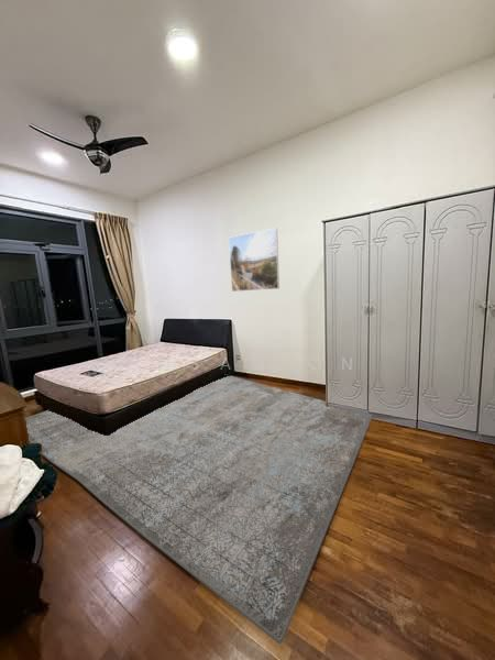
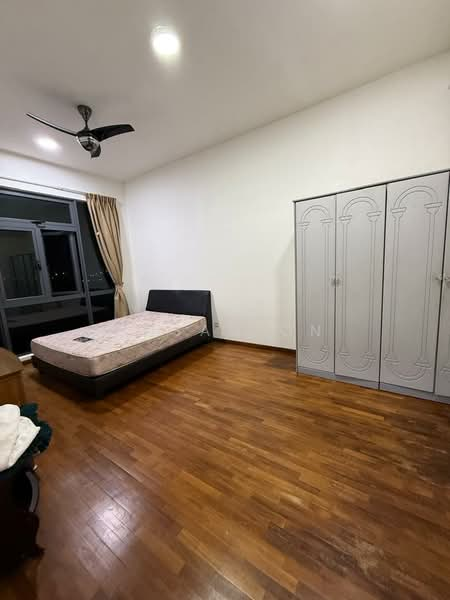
- rug (194, 413)
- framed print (253, 262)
